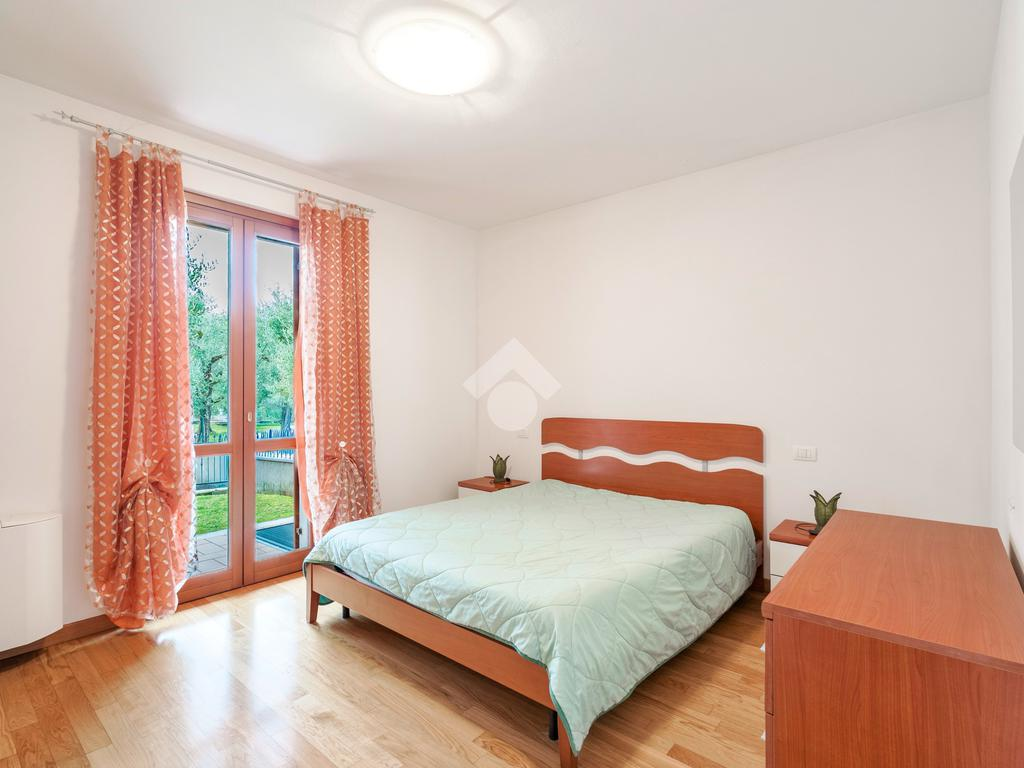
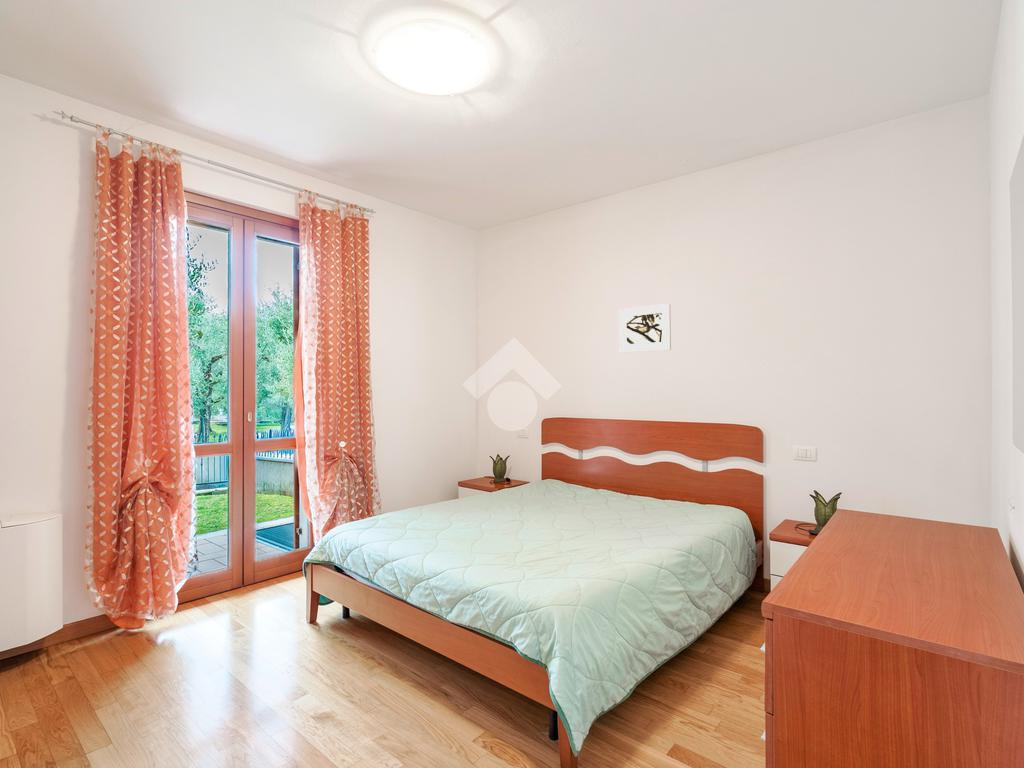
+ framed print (644, 329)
